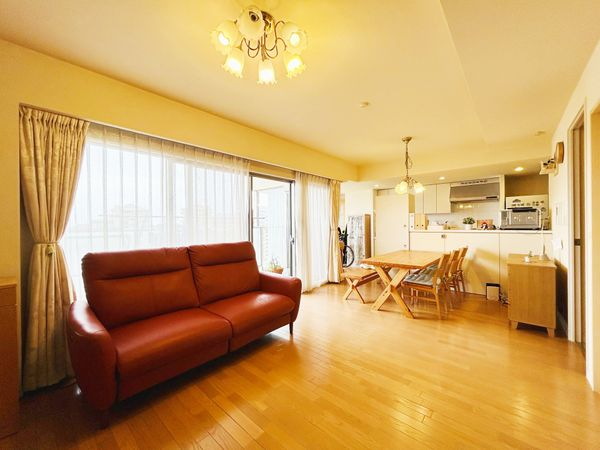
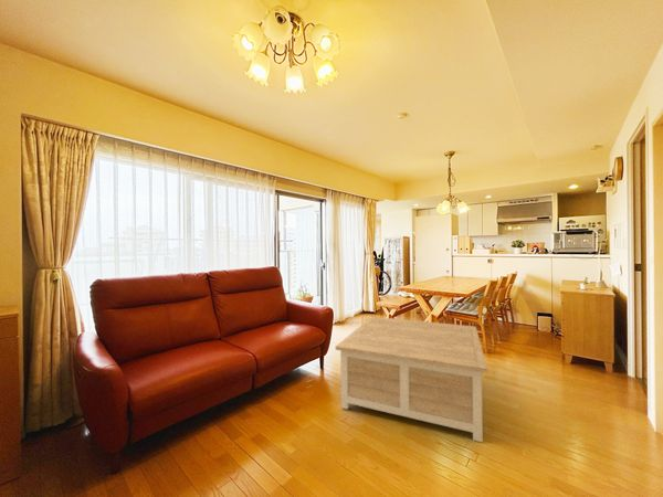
+ coffee table (413, 362)
